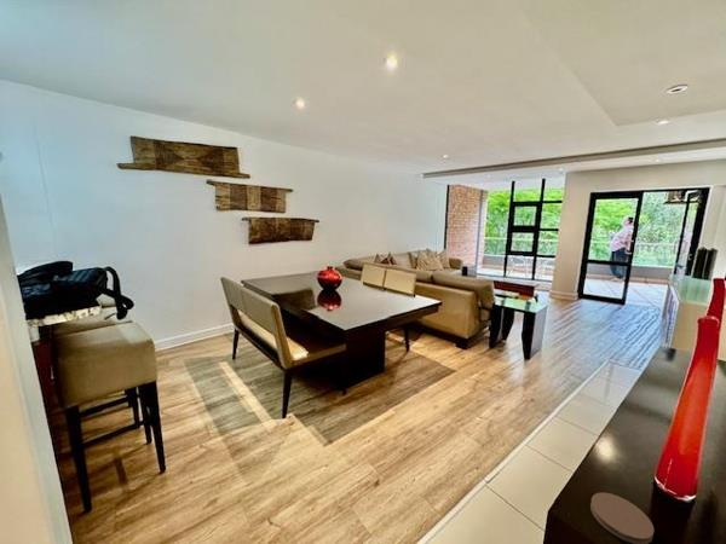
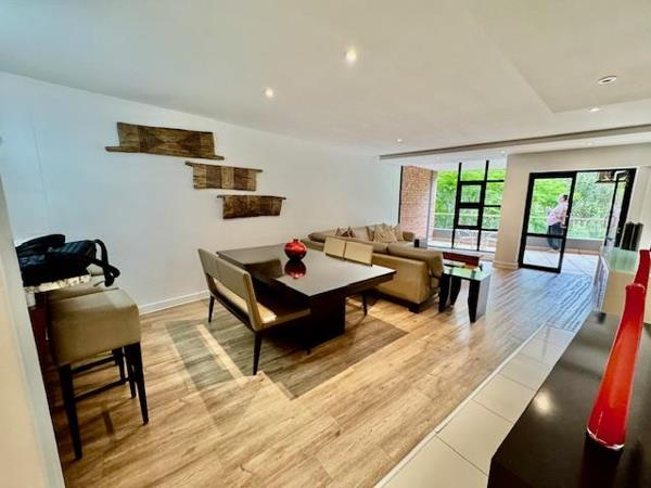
- coaster (620, 516)
